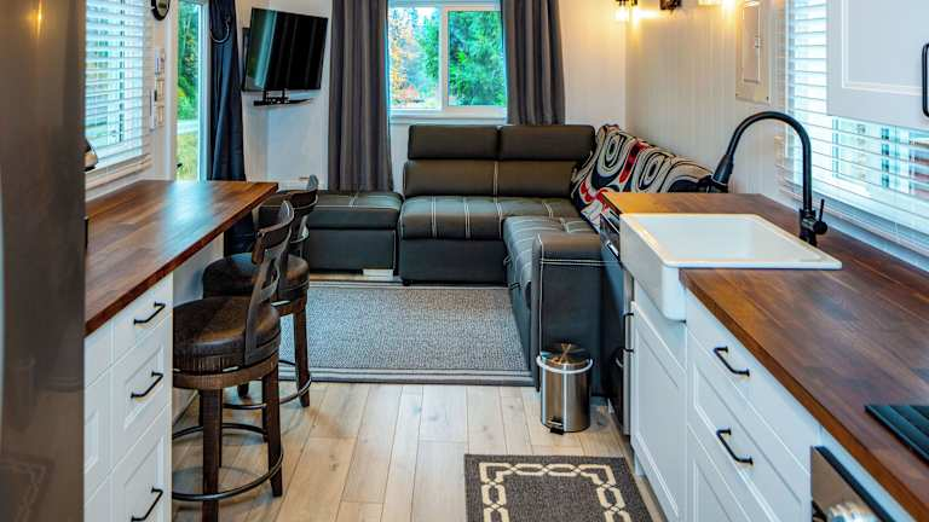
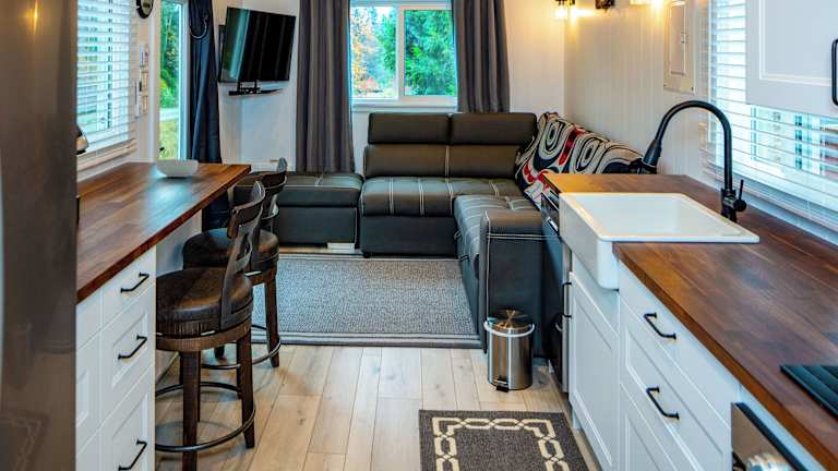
+ cereal bowl (177, 168)
